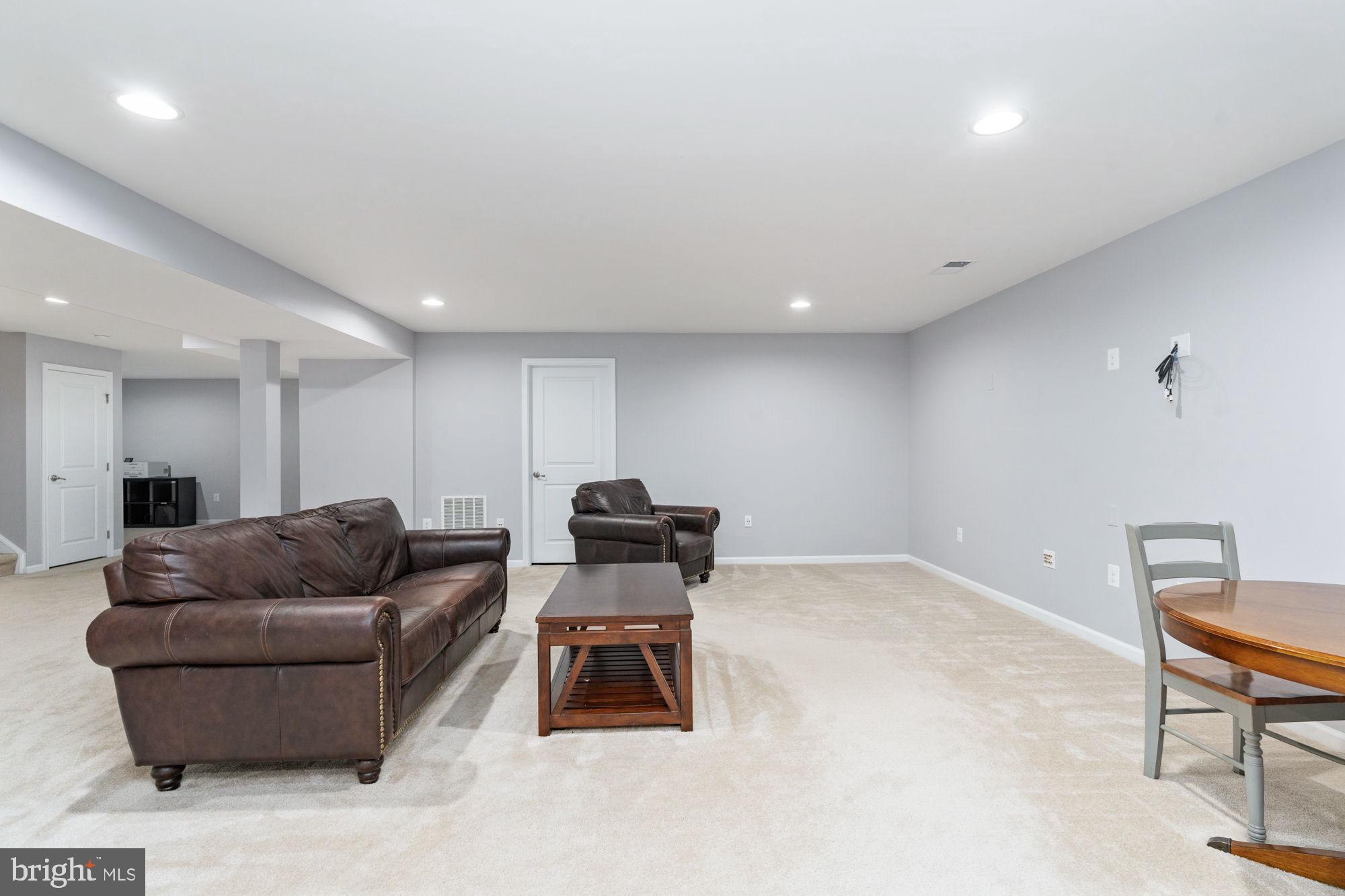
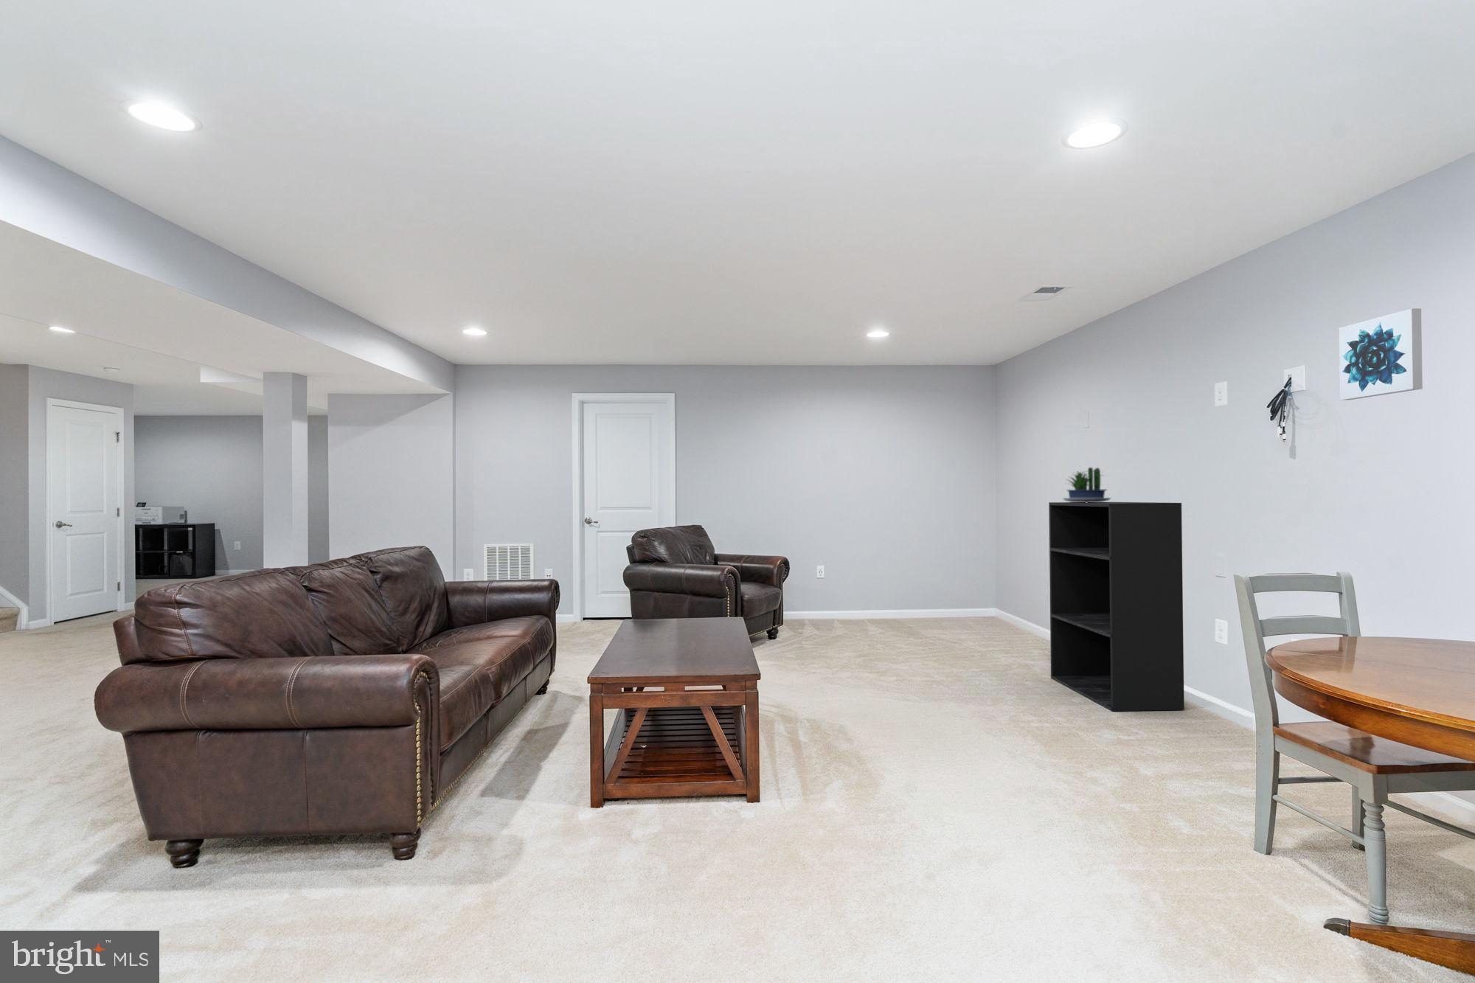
+ potted plant (1085, 485)
+ bookshelf (1111, 597)
+ wall art (1378, 357)
